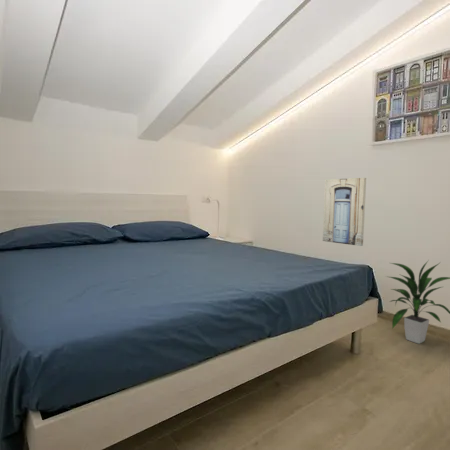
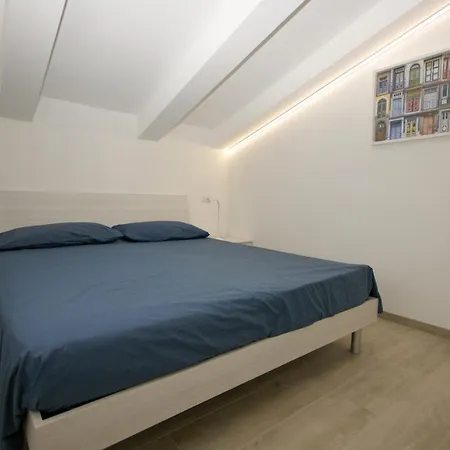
- wall art (343, 211)
- indoor plant (414, 299)
